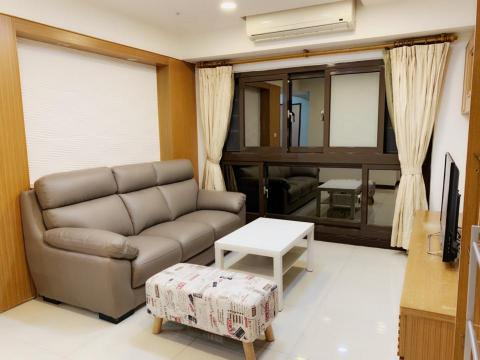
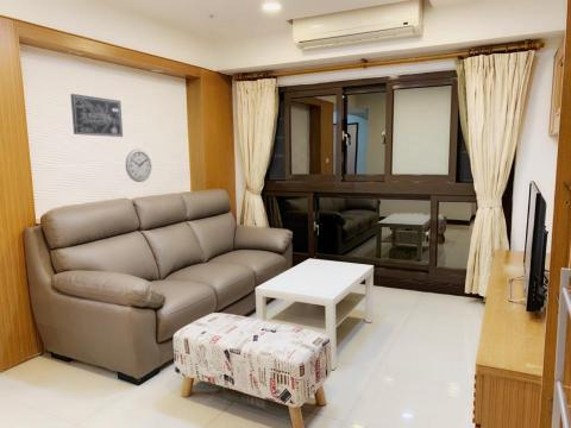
+ wall clock (139, 165)
+ wall art (98, 117)
